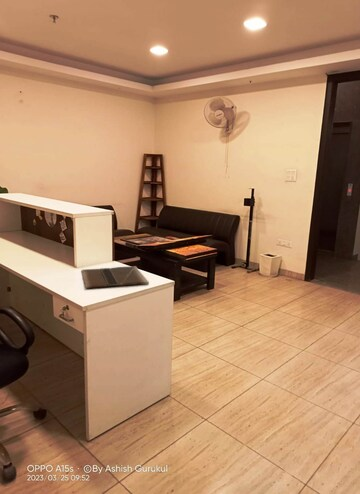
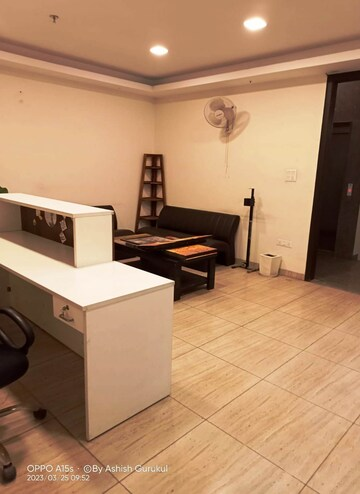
- laptop (113, 275)
